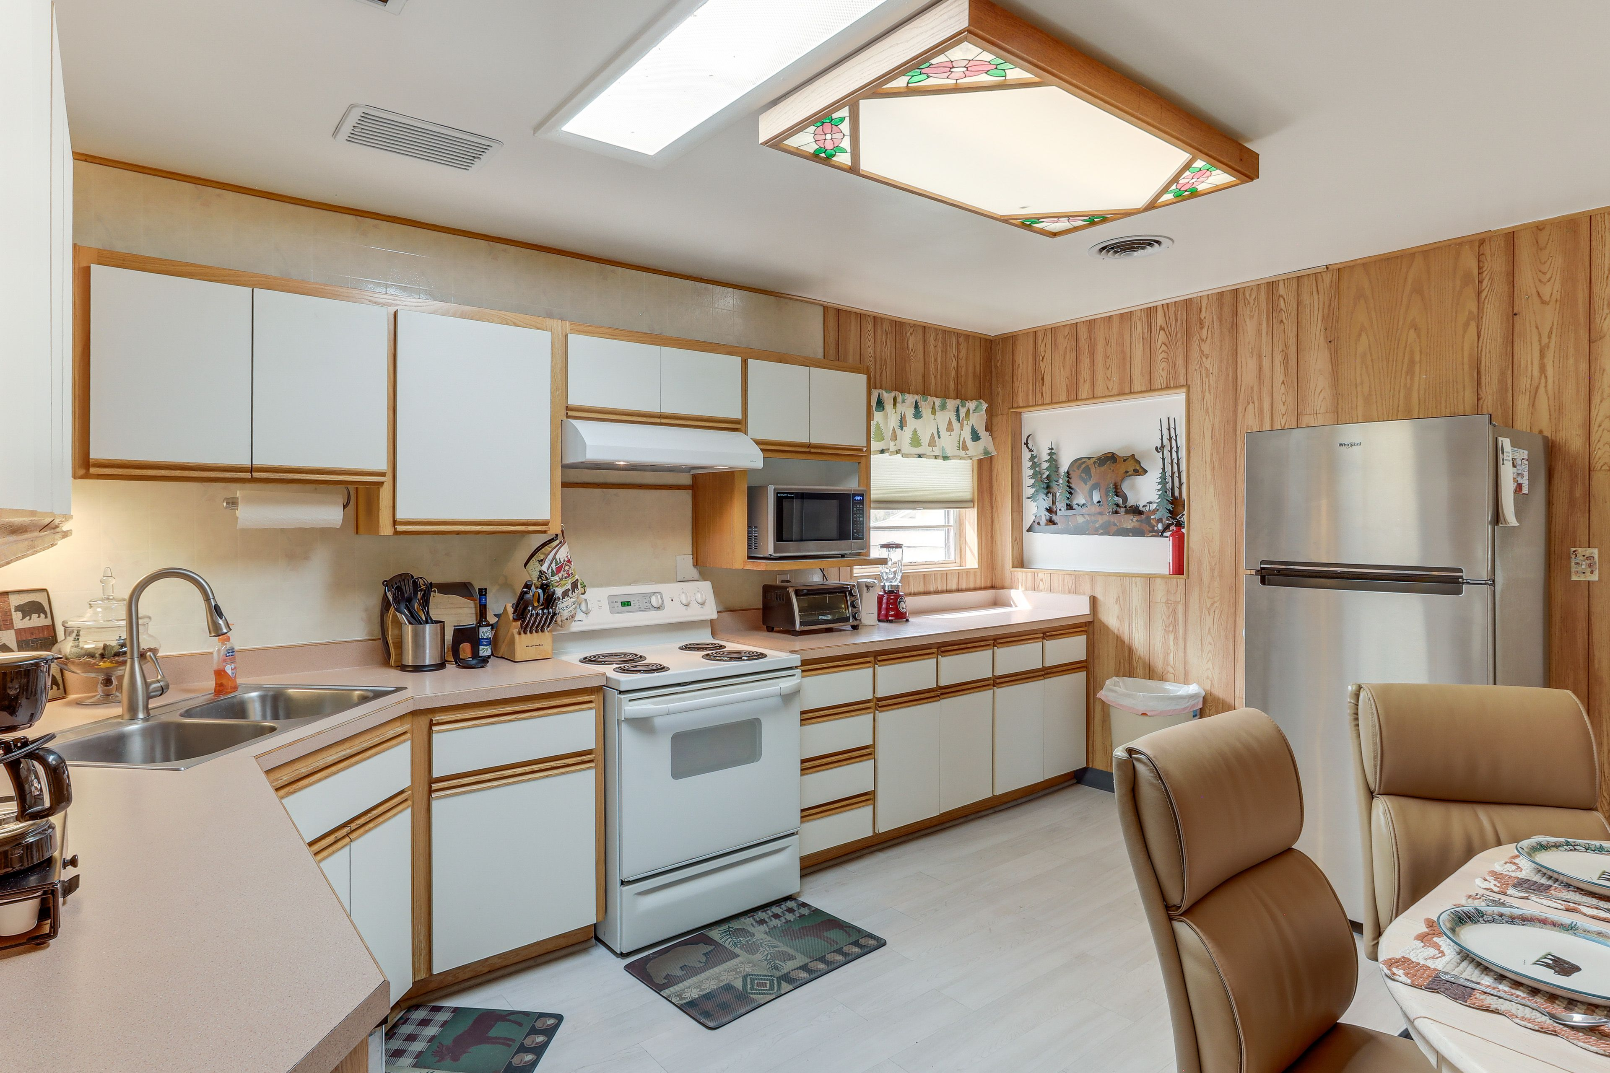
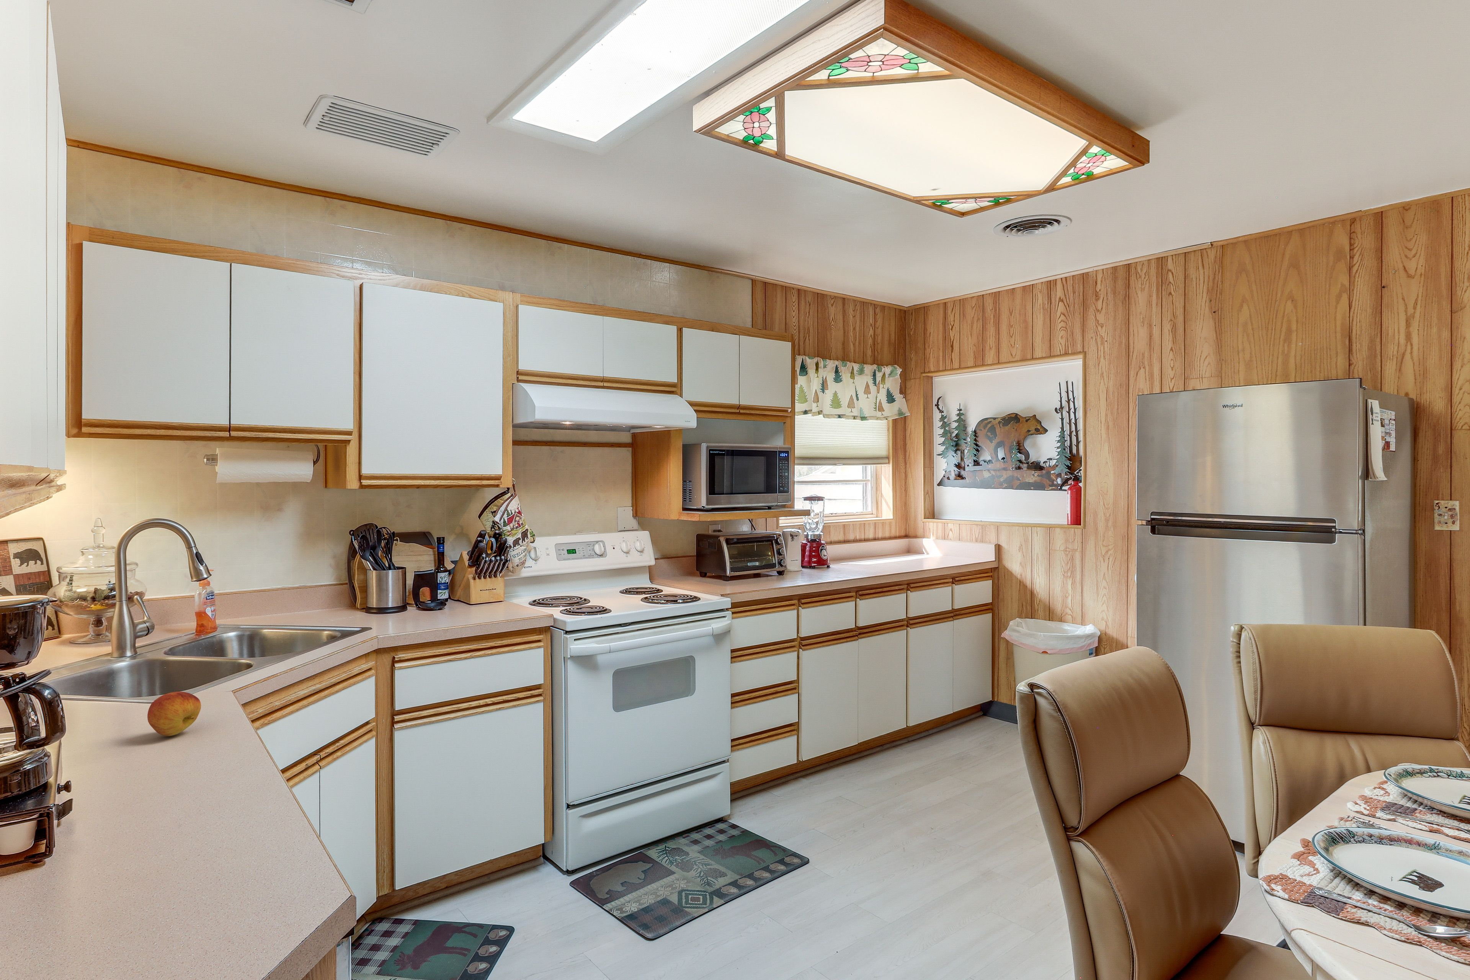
+ fruit (173, 713)
